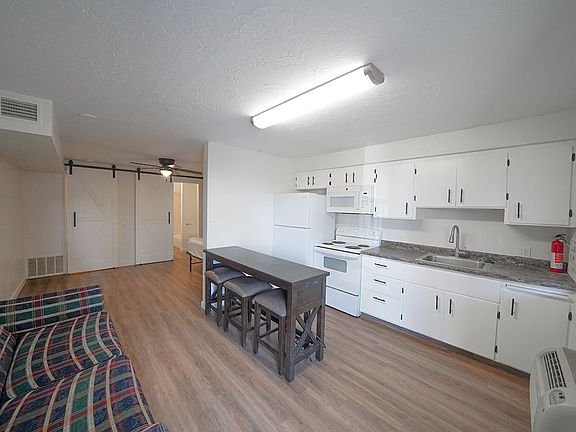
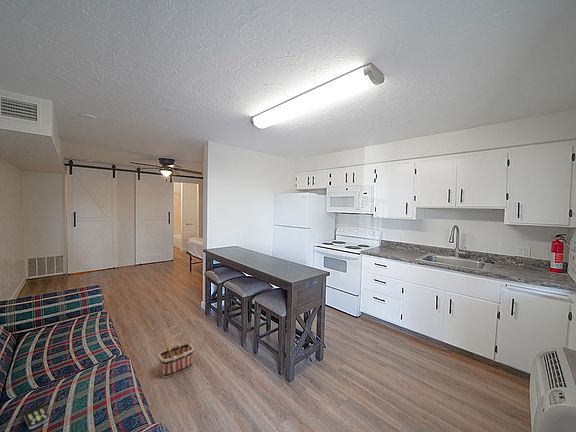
+ remote control (36, 416)
+ basket (176, 349)
